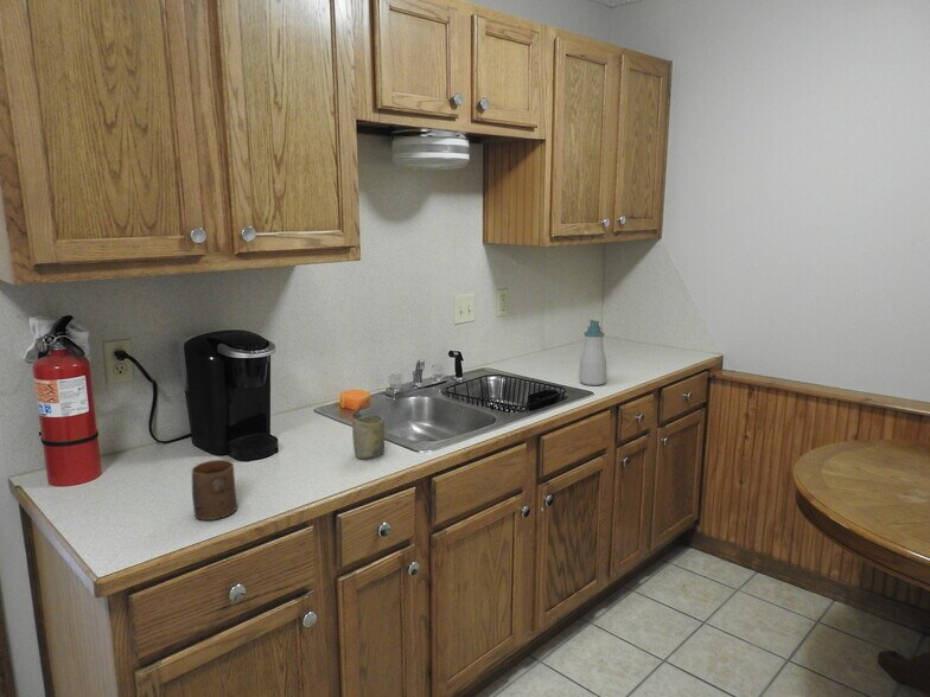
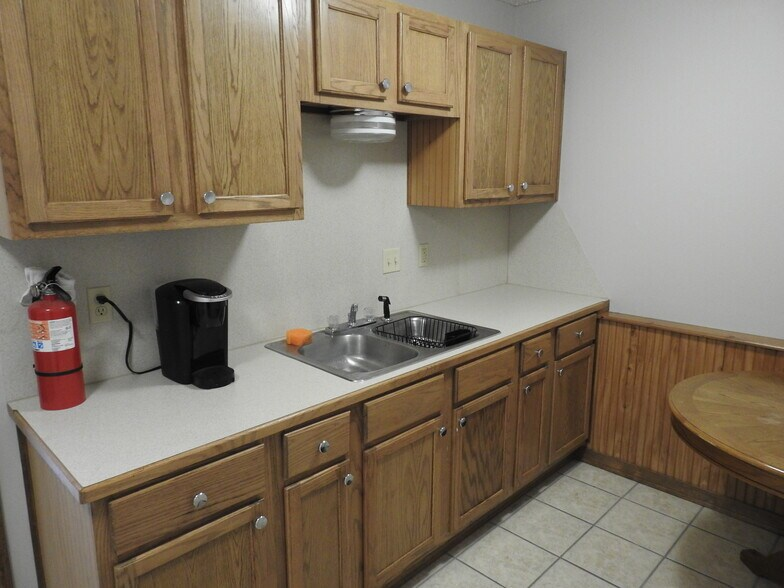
- cup (212, 490)
- cup (368, 436)
- soap bottle (593, 352)
